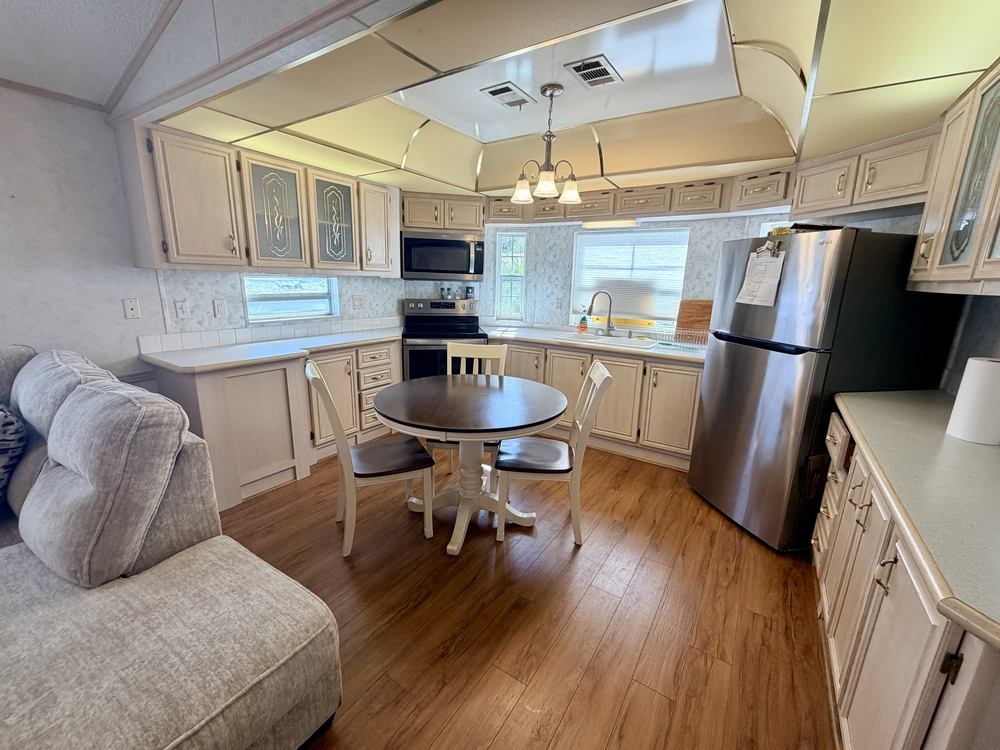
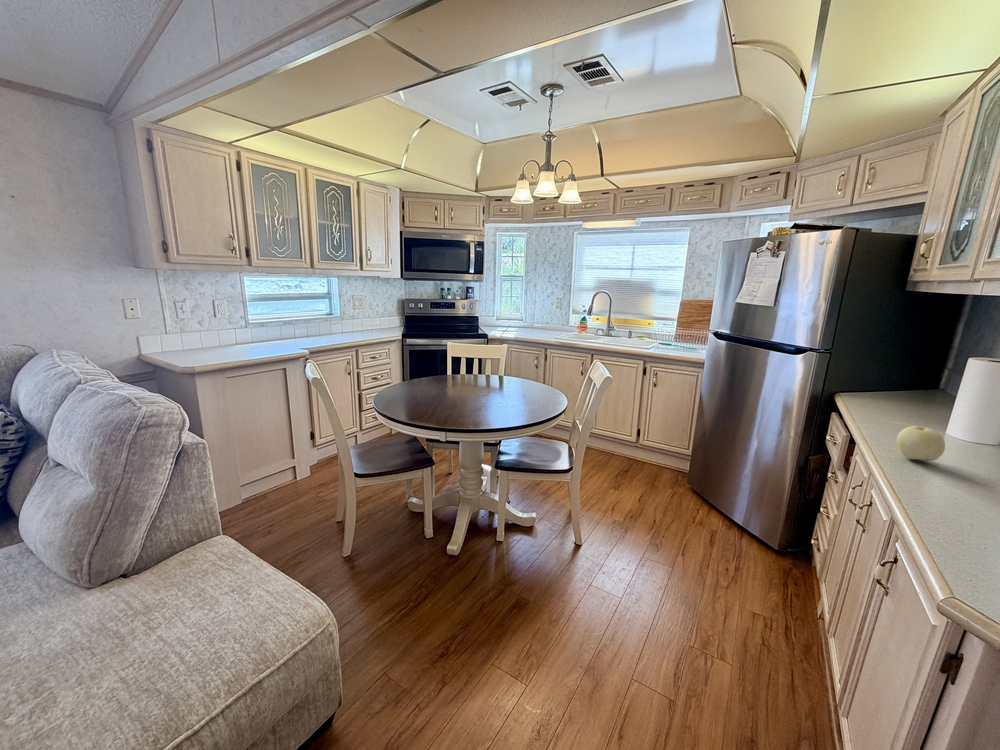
+ fruit (919, 443)
